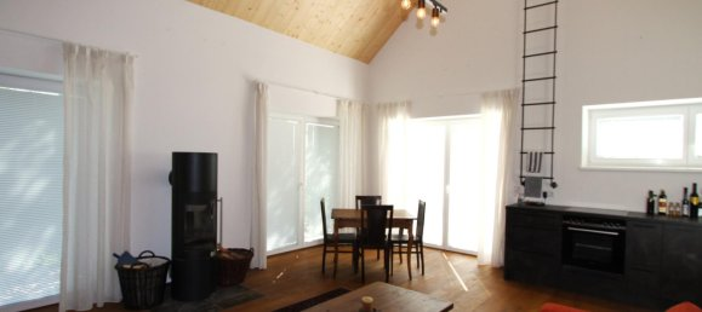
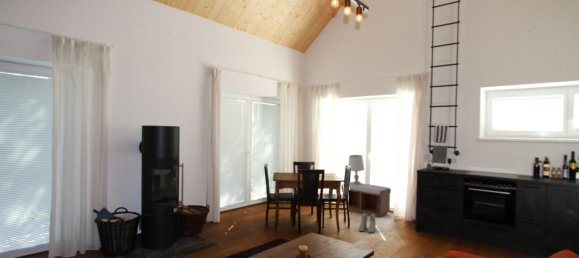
+ bench (365, 198)
+ boots (367, 221)
+ lamp (357, 169)
